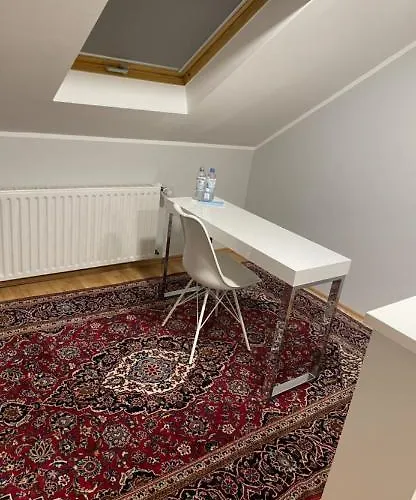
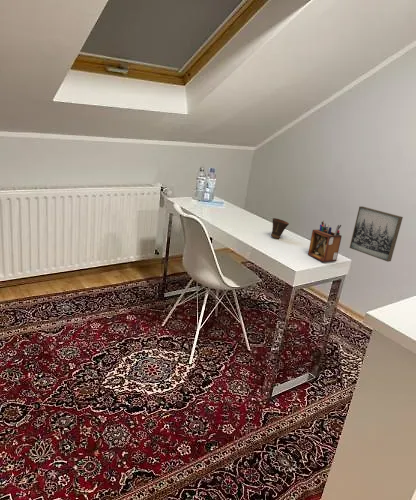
+ cup (279, 228)
+ desk organizer (325, 240)
+ wall art (374, 233)
